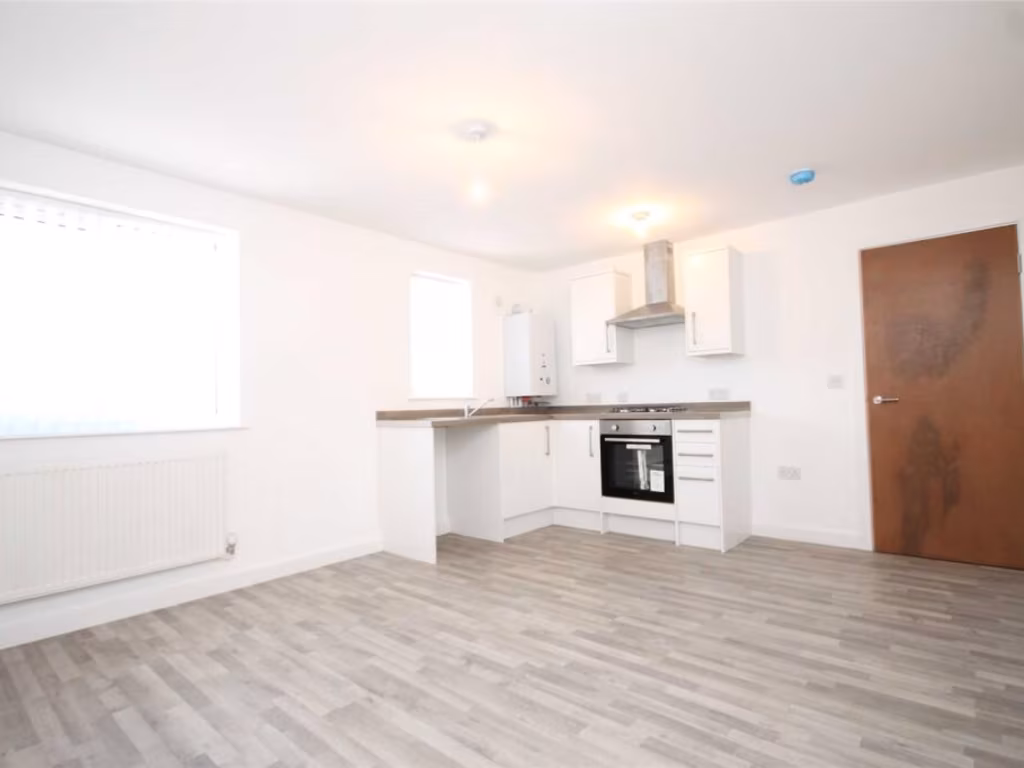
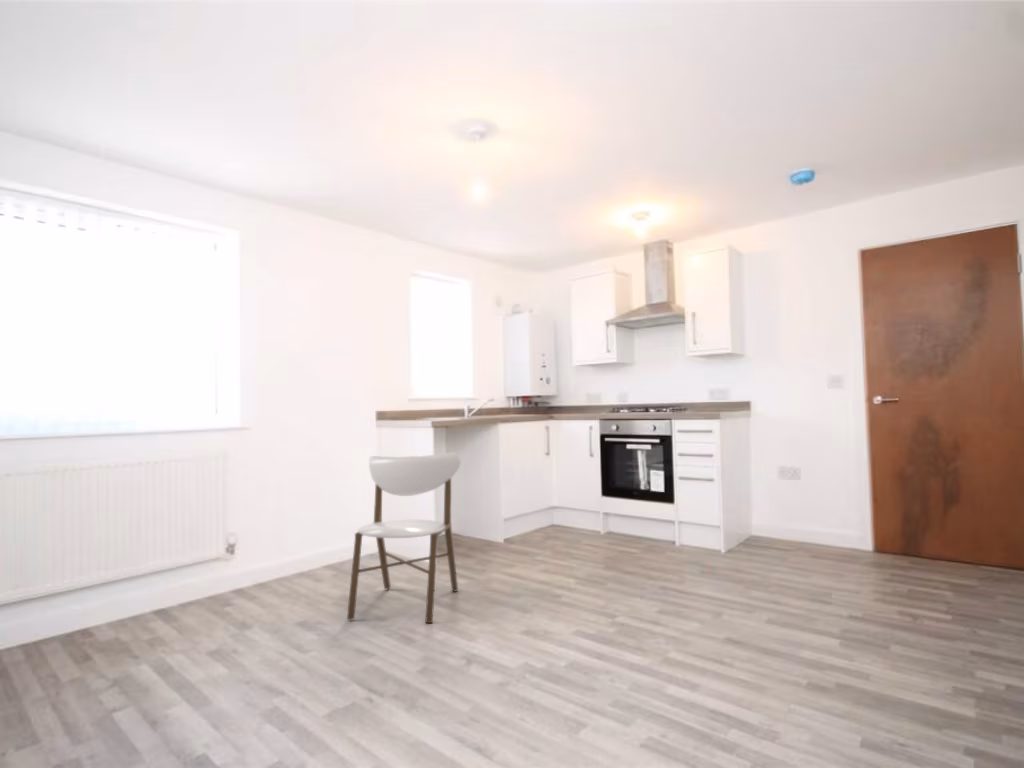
+ dining chair (406, 529)
